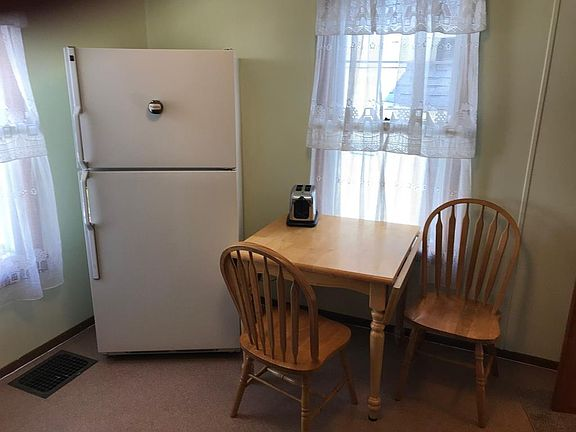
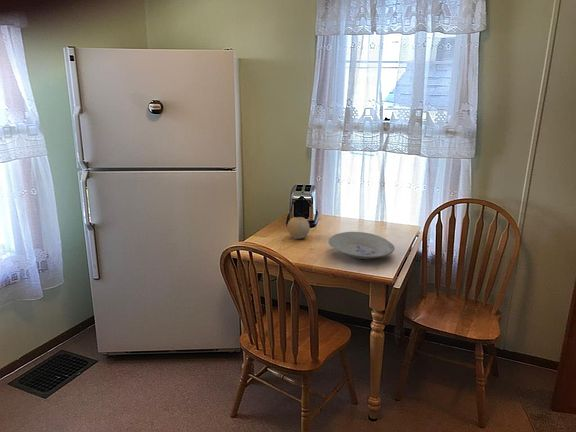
+ bowl (360, 247)
+ fruit (298, 228)
